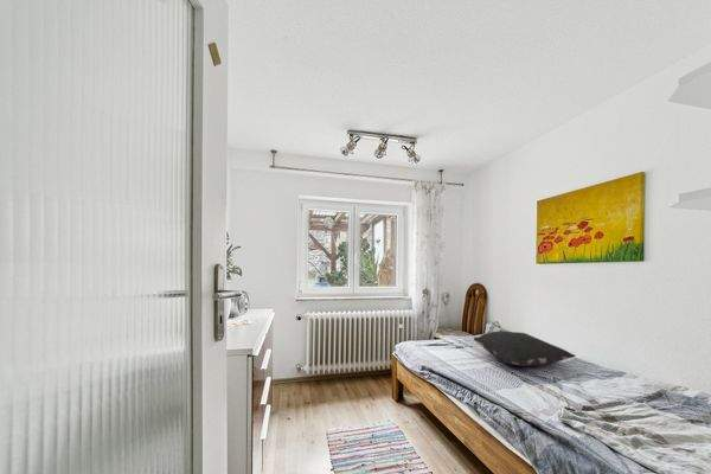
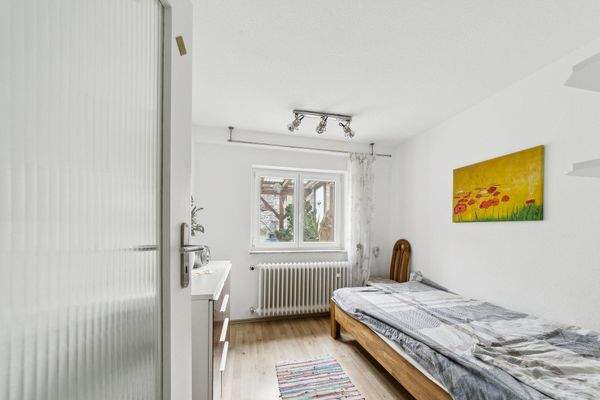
- pillow (520, 347)
